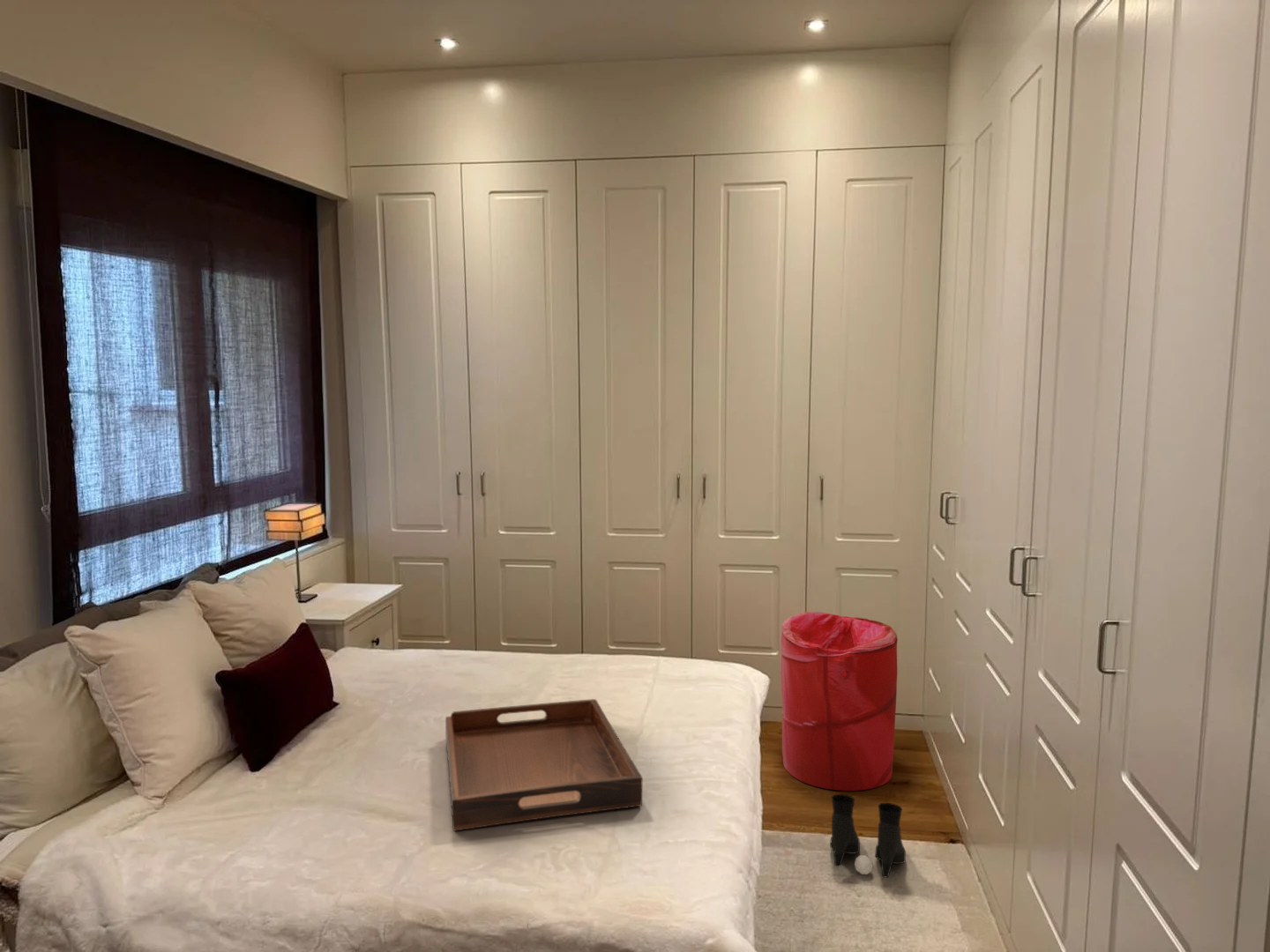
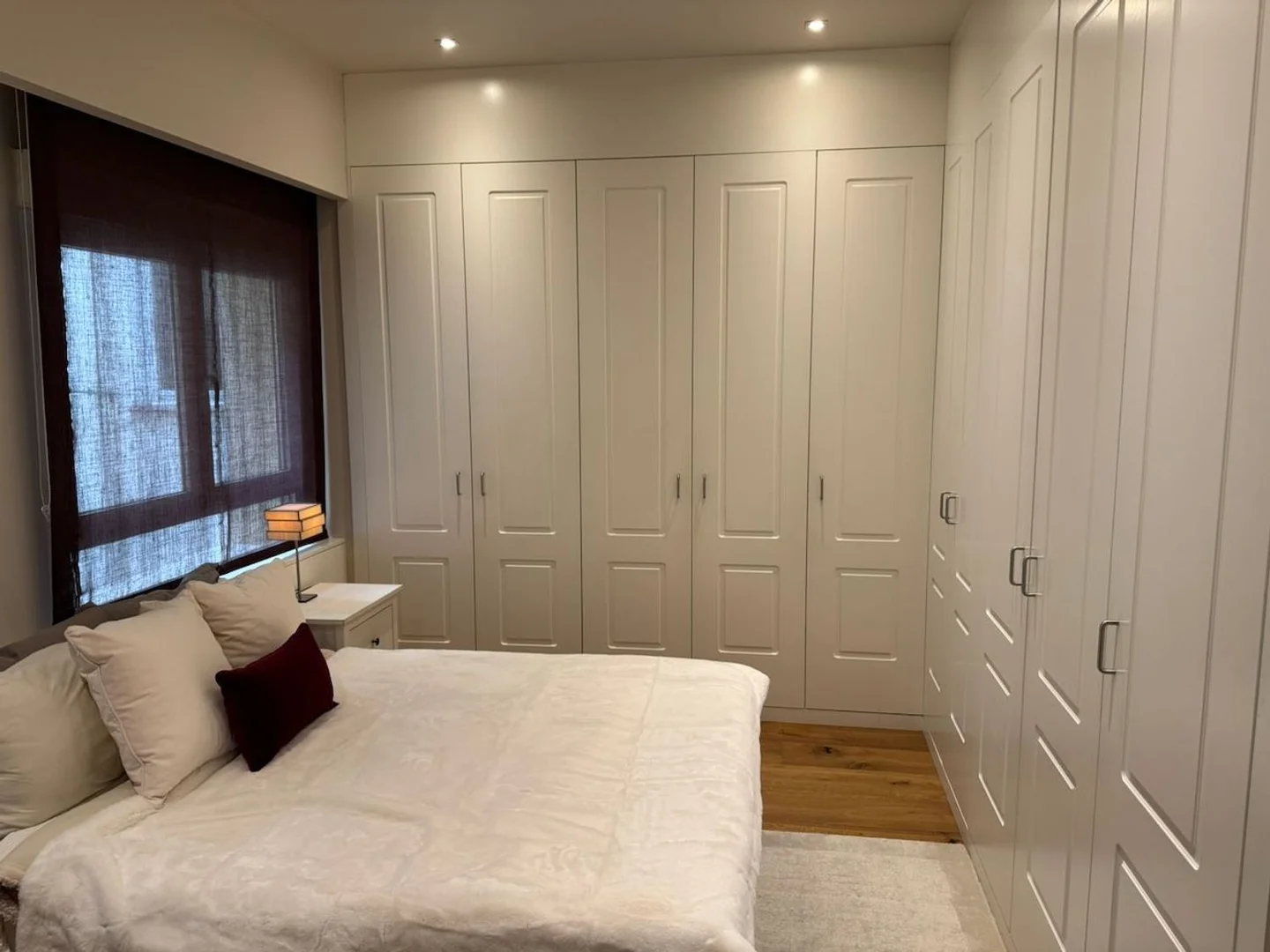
- boots (878, 824)
- serving tray (534, 755)
- laundry hamper (837, 696)
